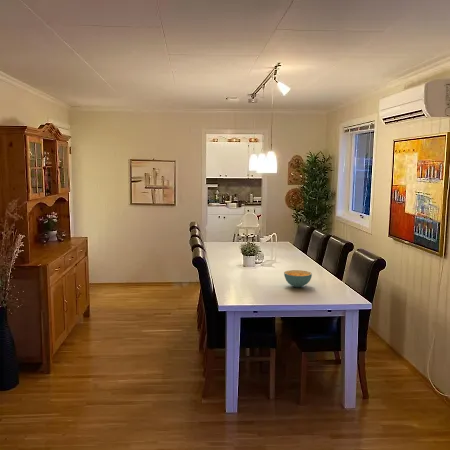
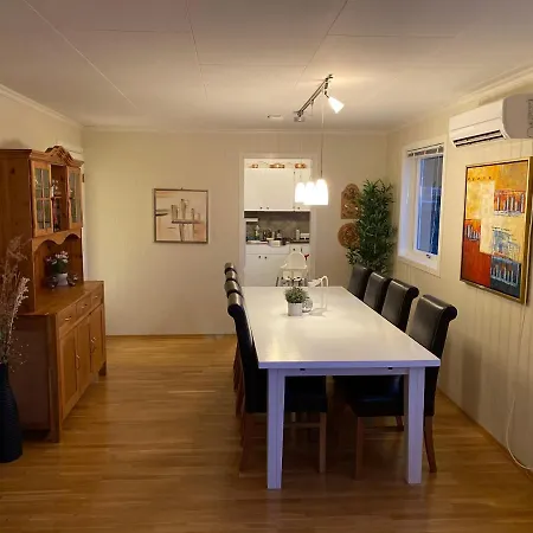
- cereal bowl (297, 279)
